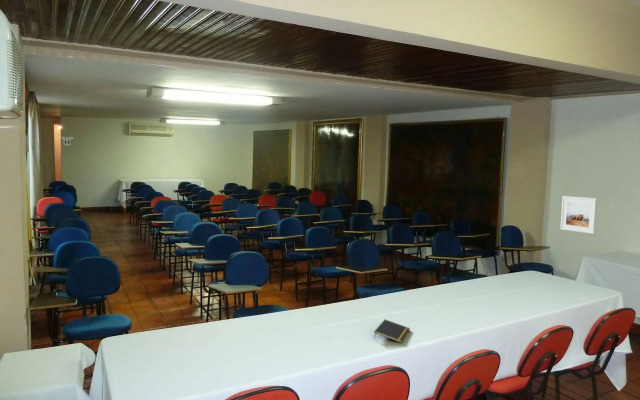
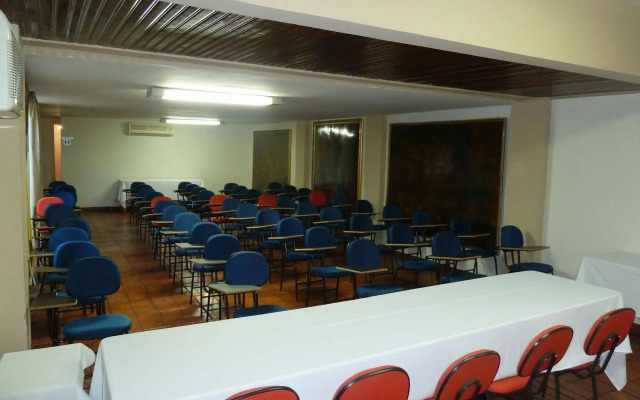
- notepad (392, 330)
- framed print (578, 214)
